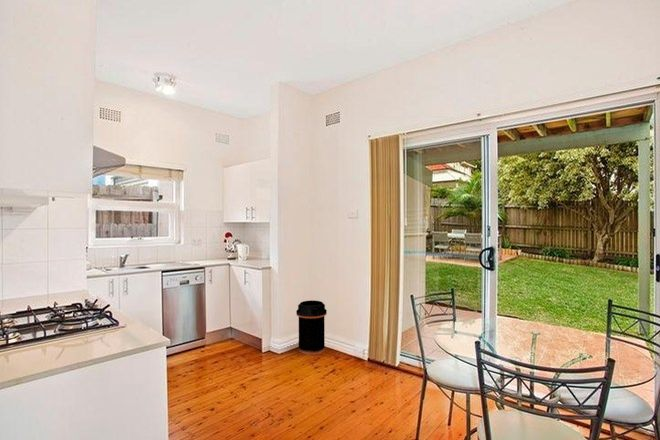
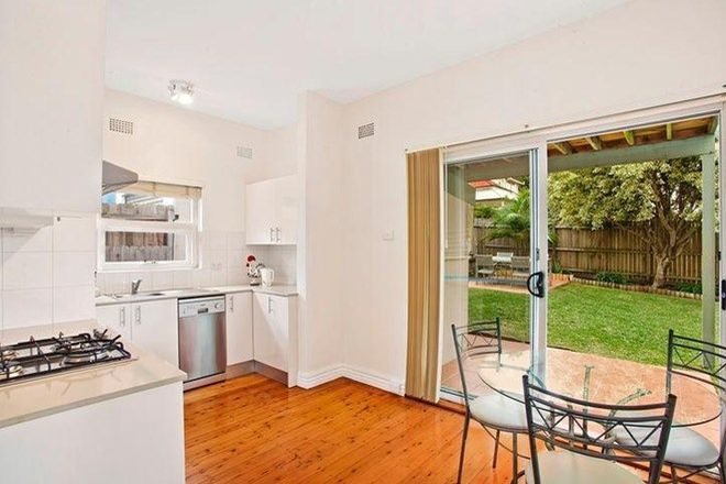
- trash can (311, 326)
